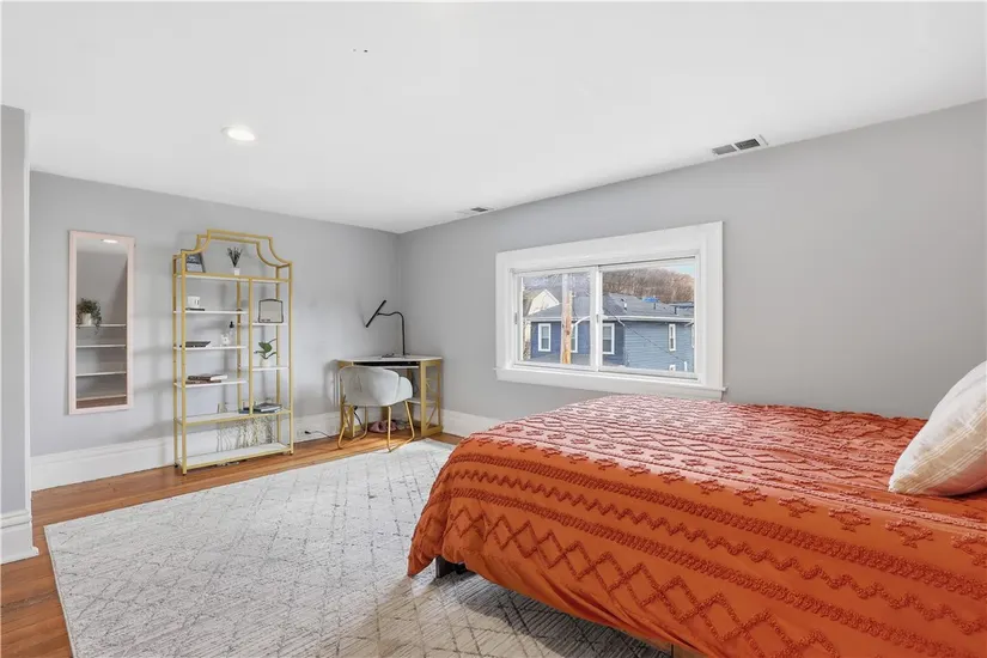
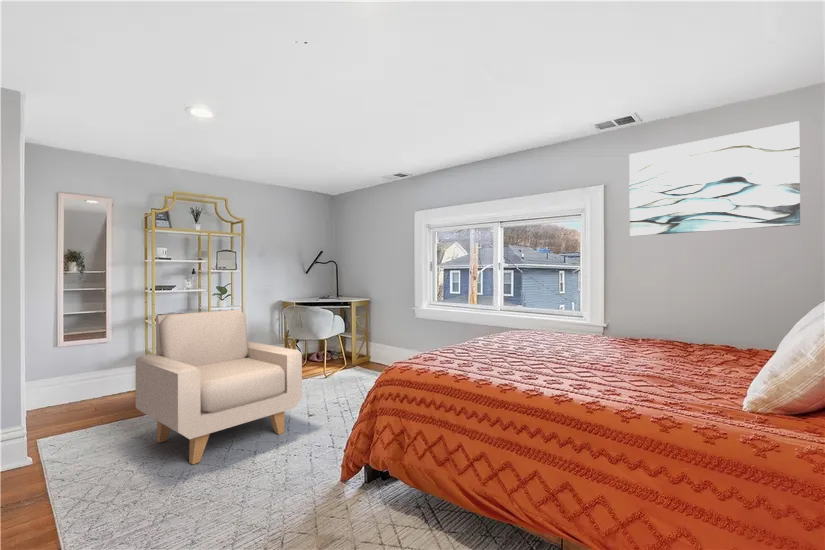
+ armchair (223, 375)
+ wall art (705, 185)
